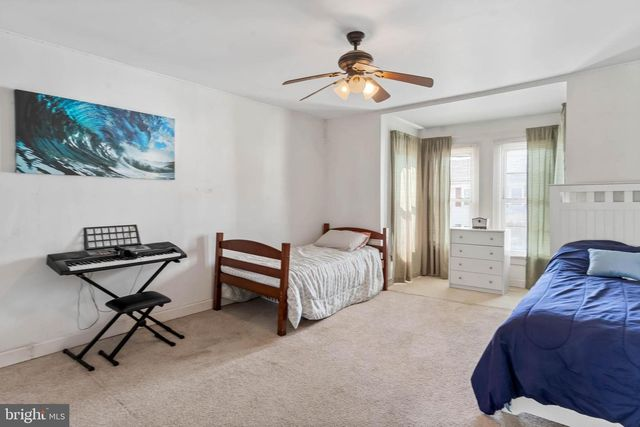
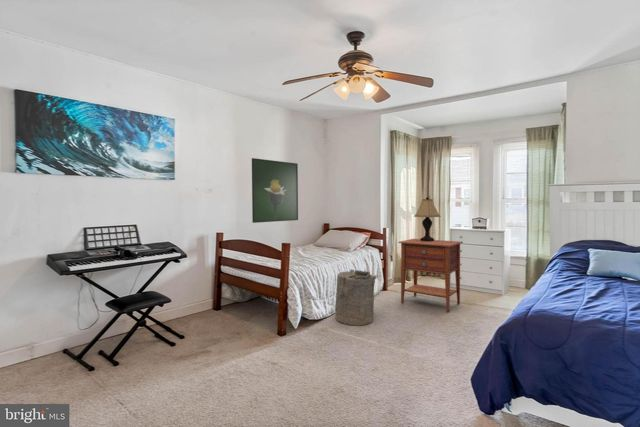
+ laundry hamper (353, 295)
+ nightstand (430, 272)
+ lamp (427, 218)
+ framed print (276, 191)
